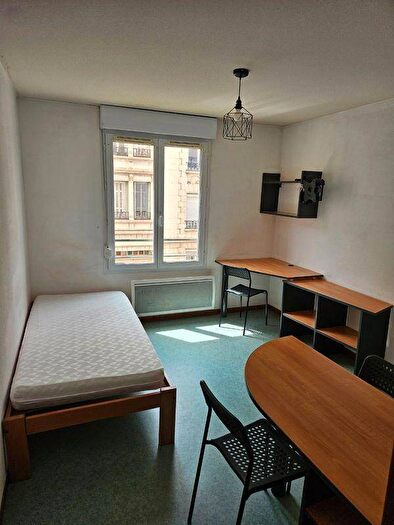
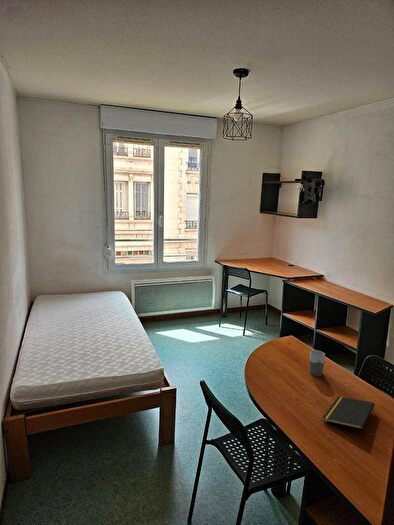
+ mug (317, 364)
+ notepad (349, 411)
